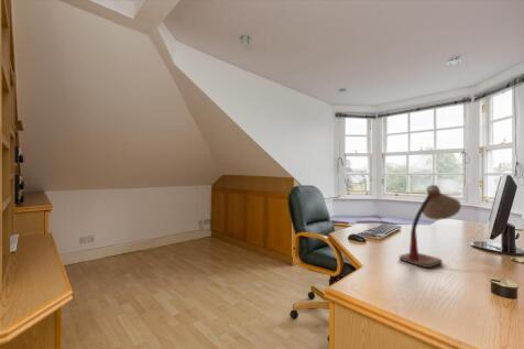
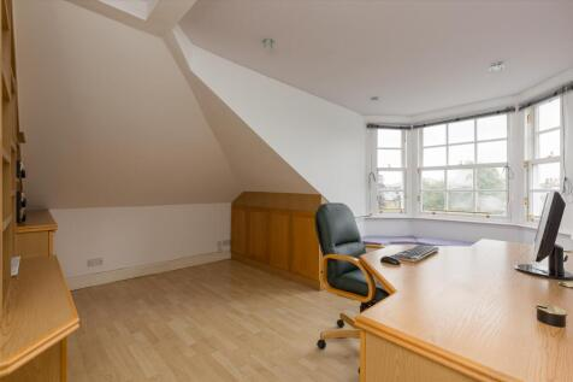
- desk lamp (429, 218)
